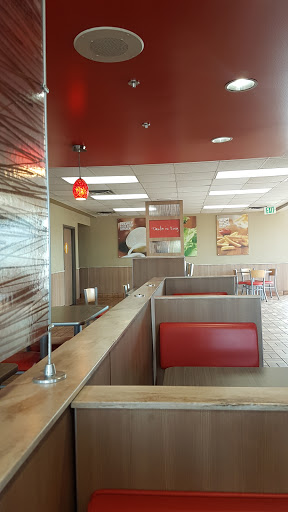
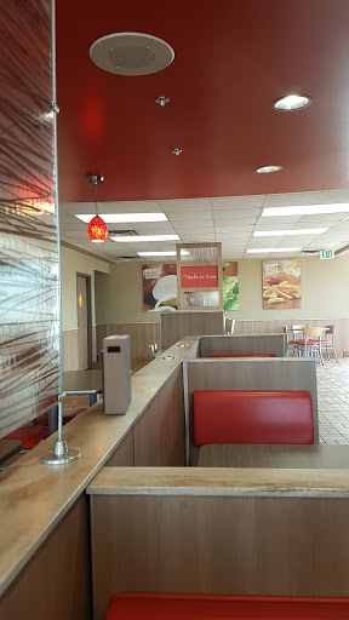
+ air purifier (116, 372)
